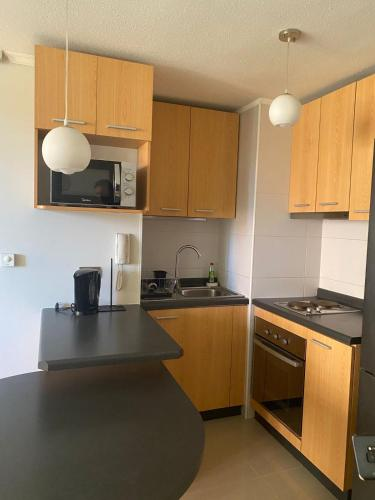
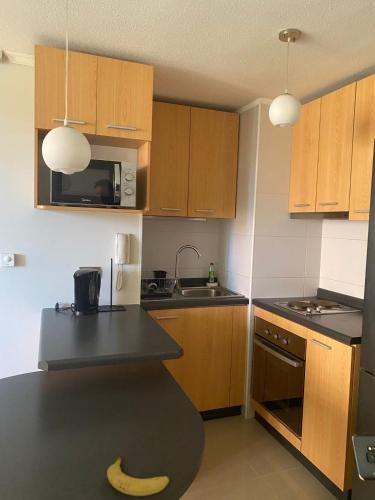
+ fruit (131, 477)
